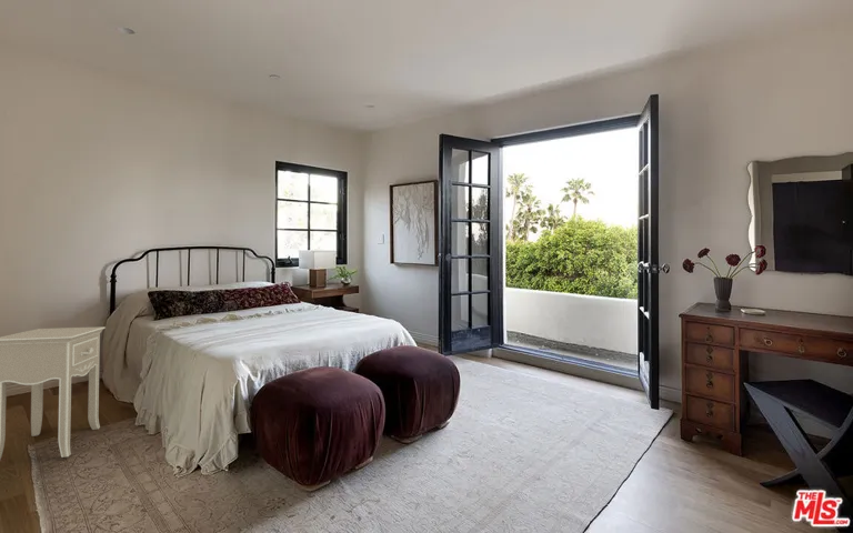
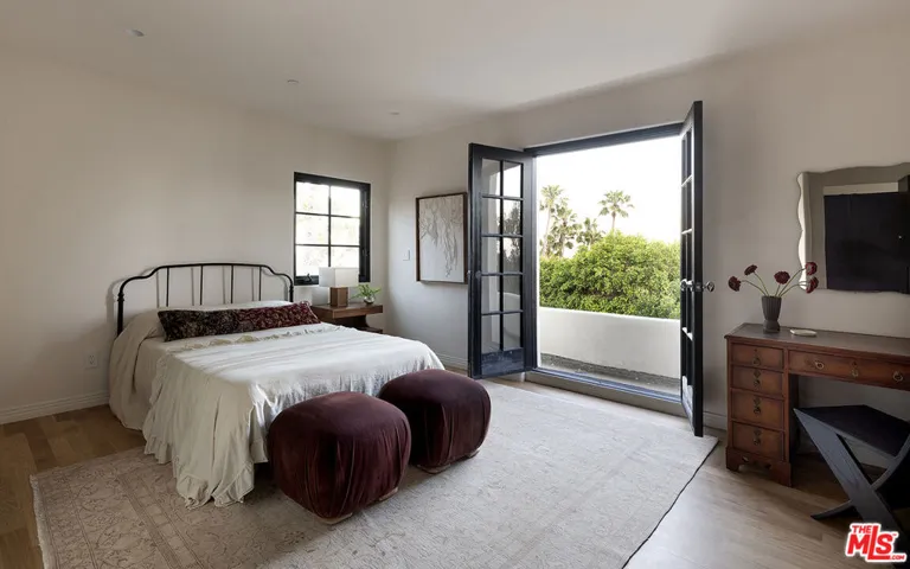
- nightstand (59, 388)
